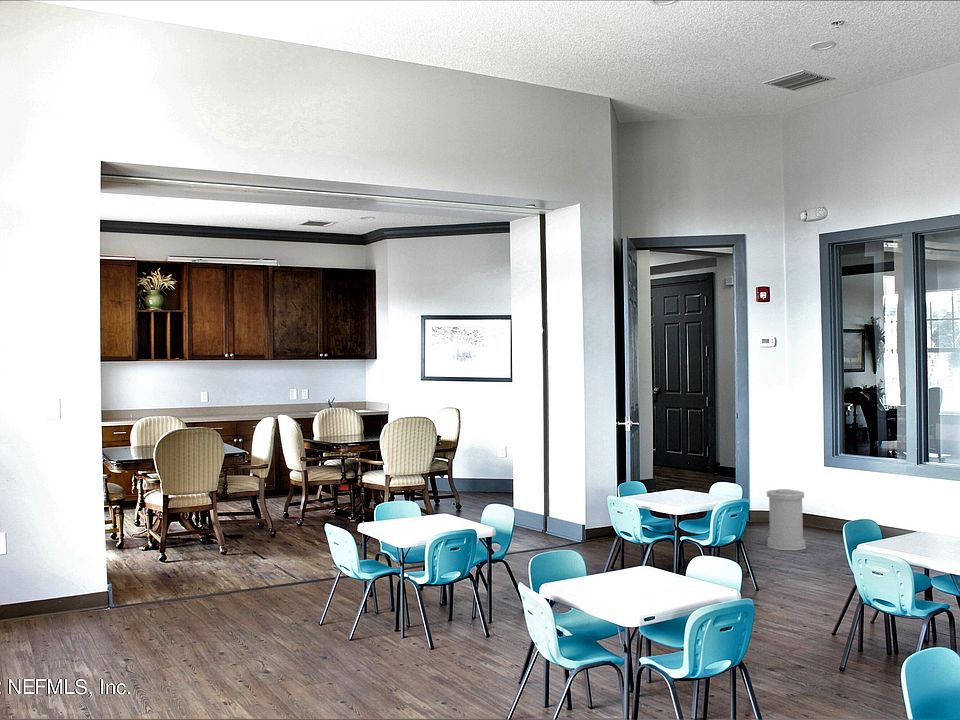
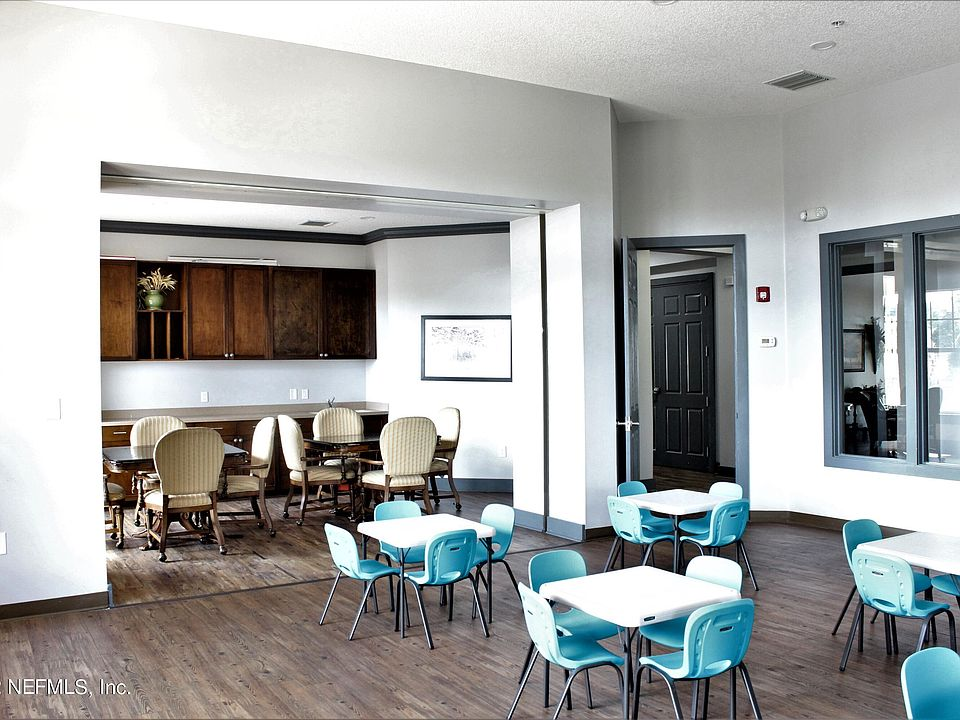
- trash can (785, 518)
